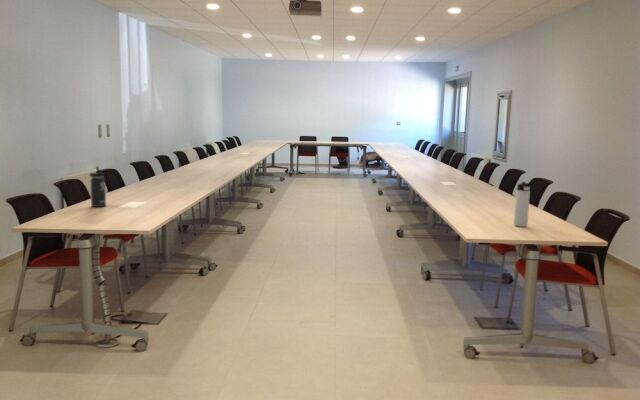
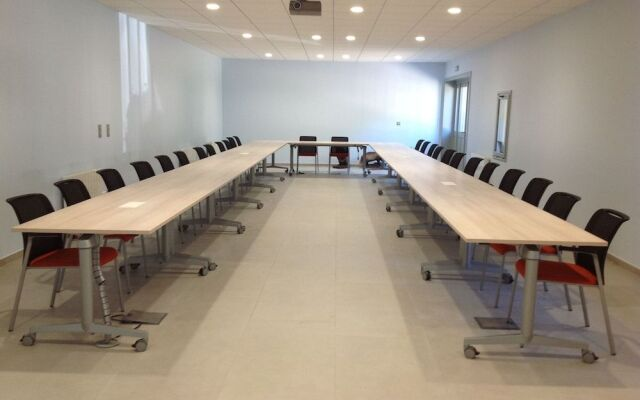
- thermos bottle (523, 204)
- thermos bottle (96, 186)
